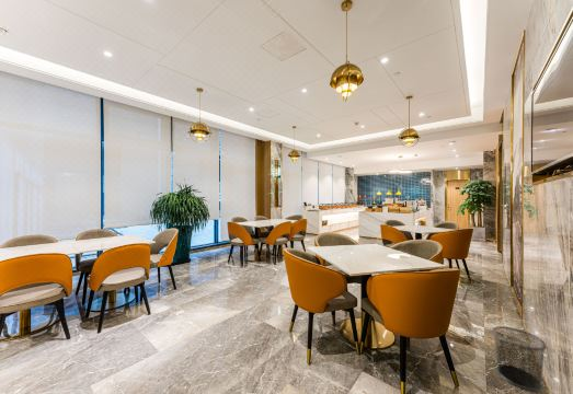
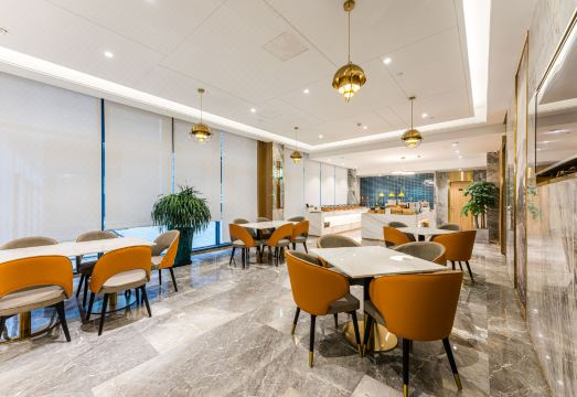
- waste bin (517, 356)
